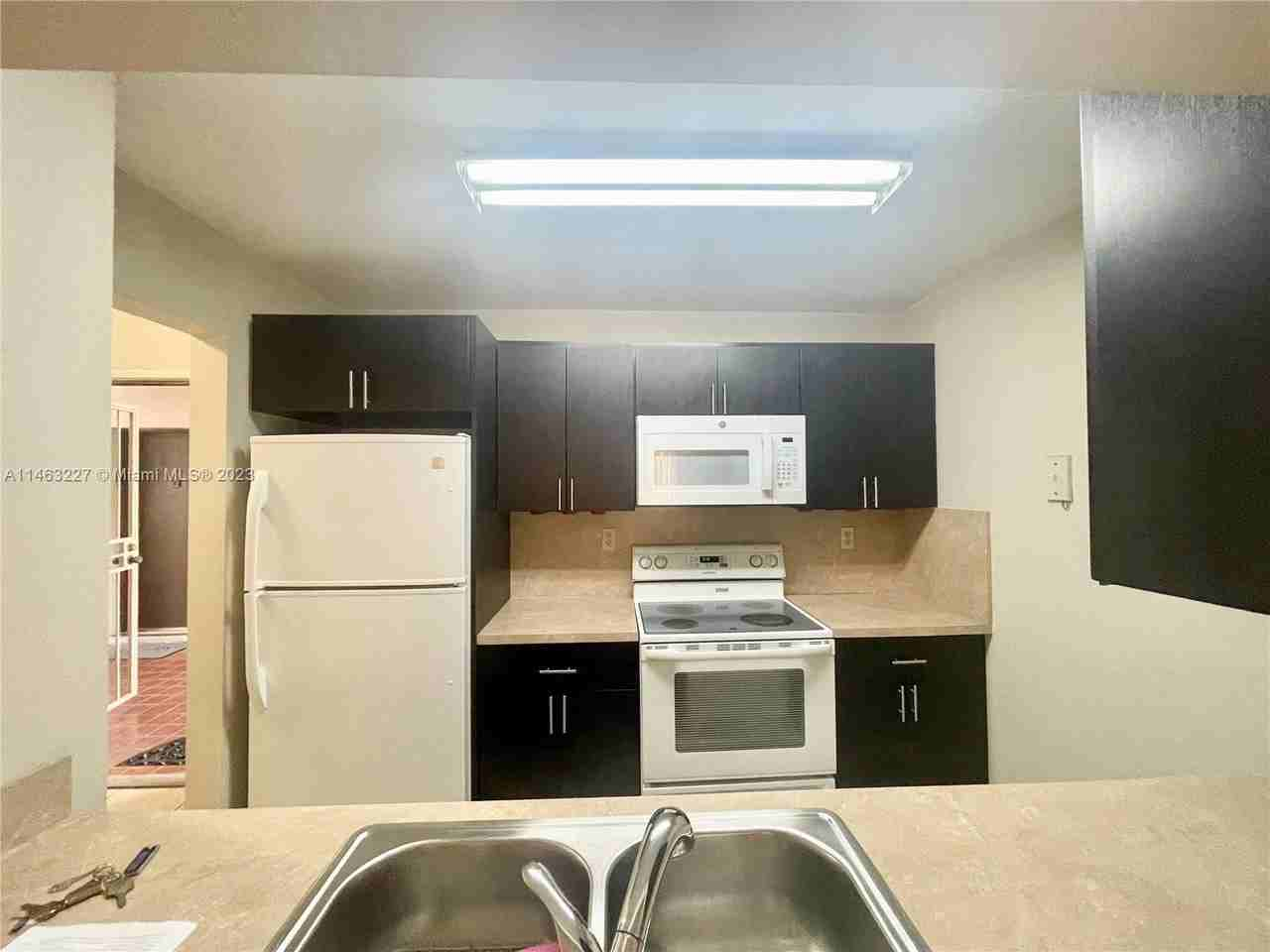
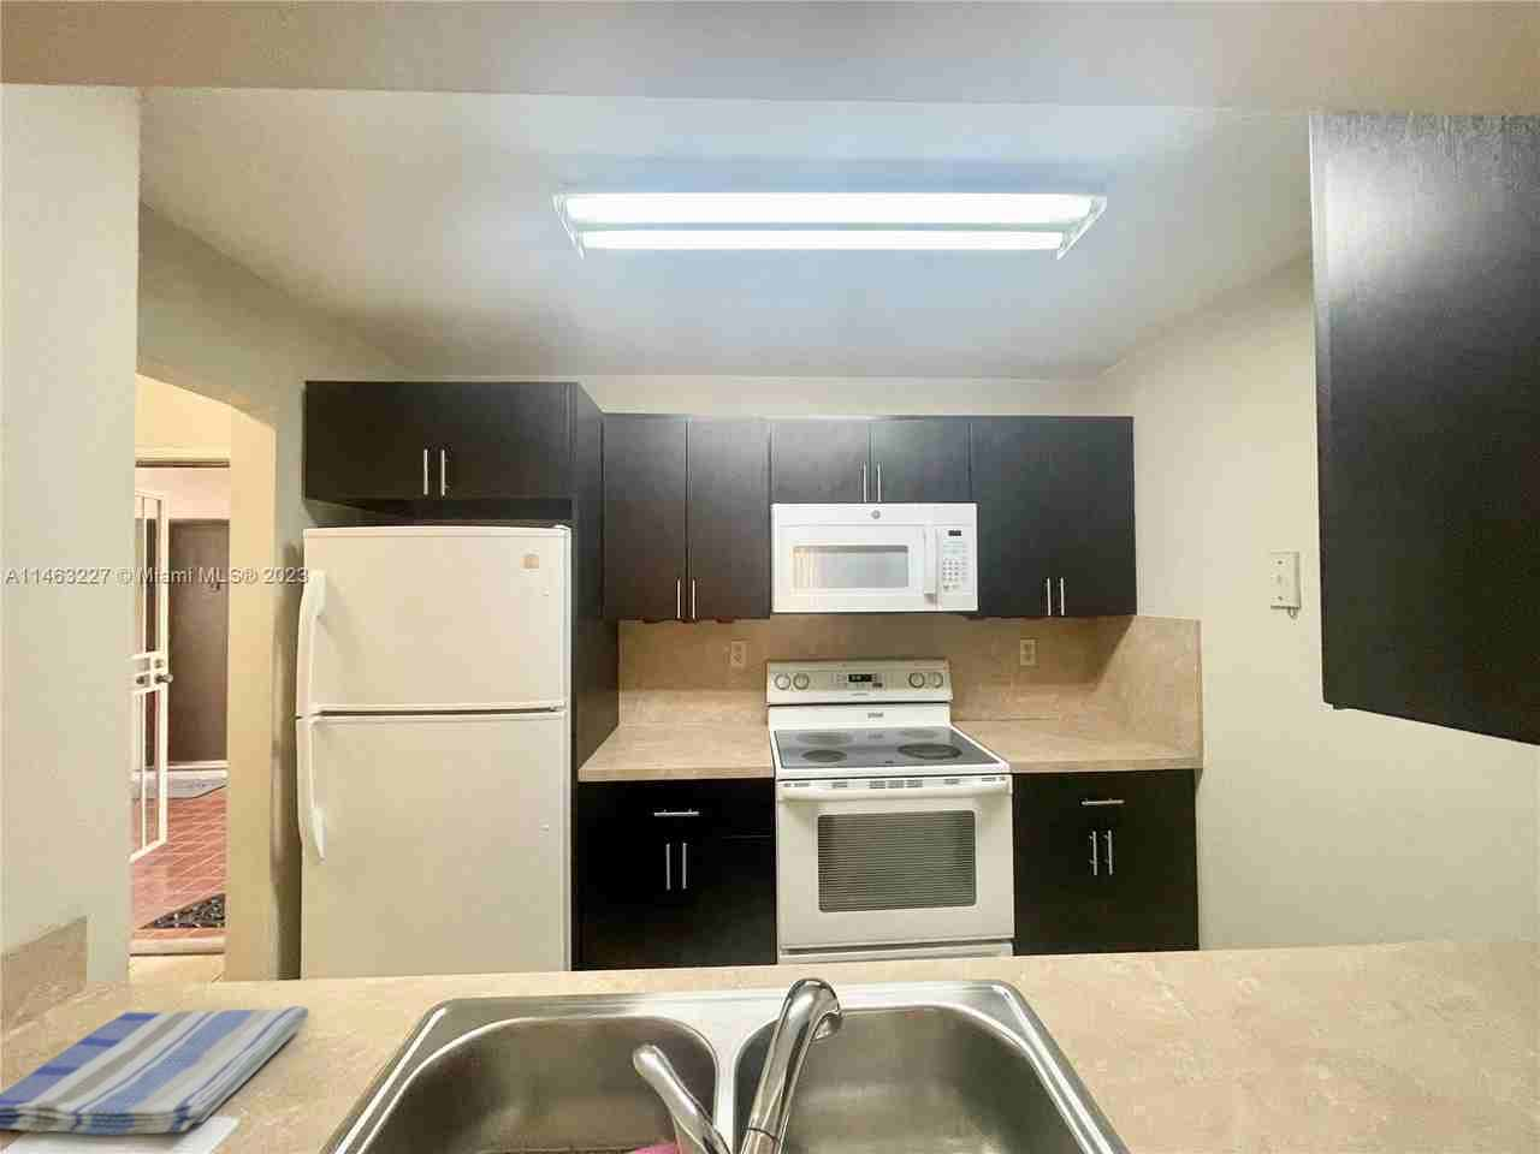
+ dish towel (156, 1061)
